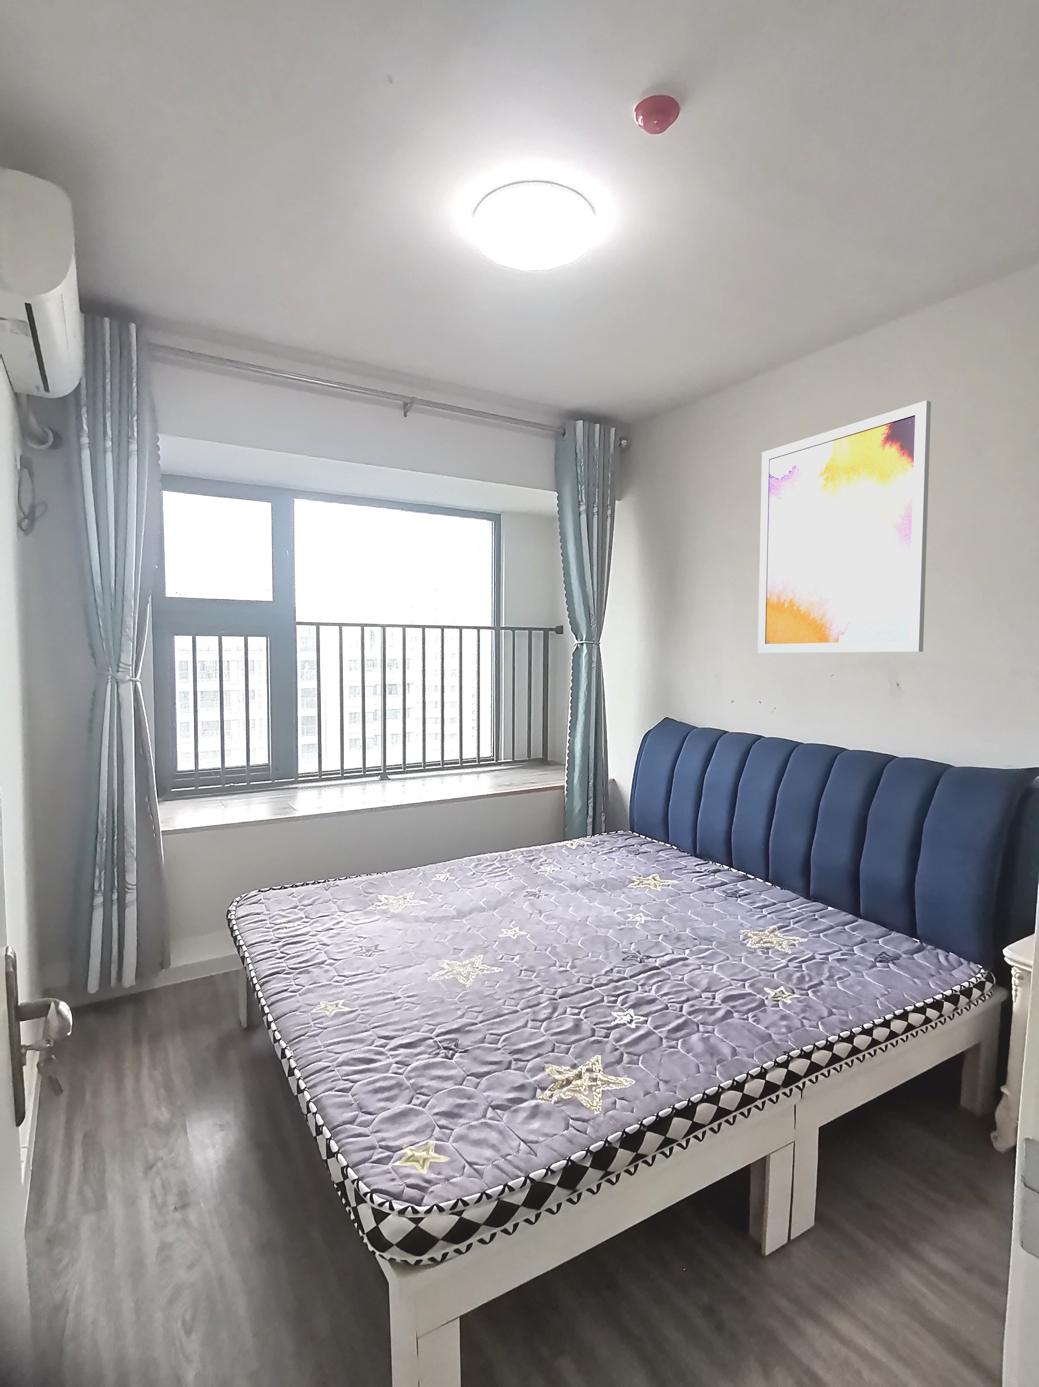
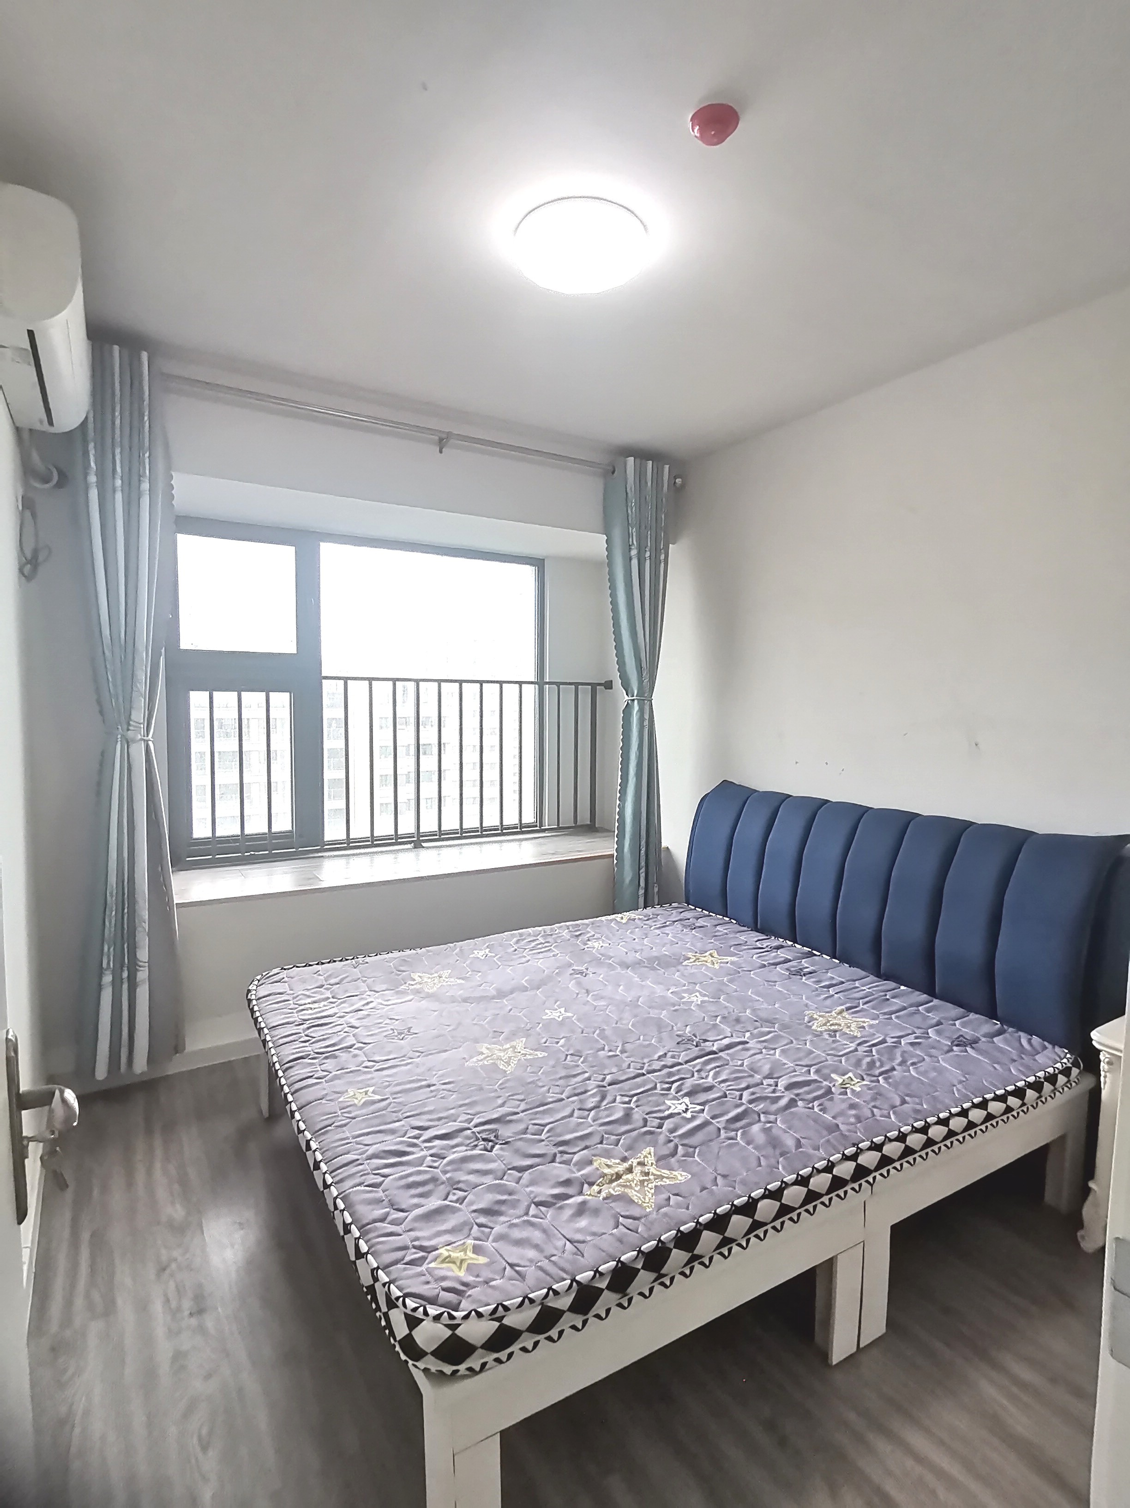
- wall art (834, 542)
